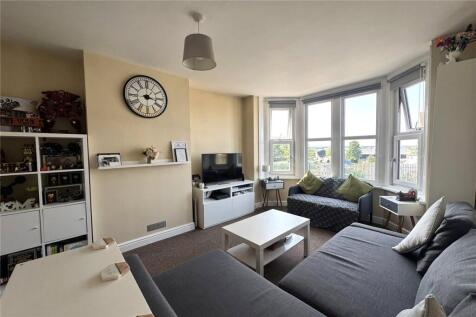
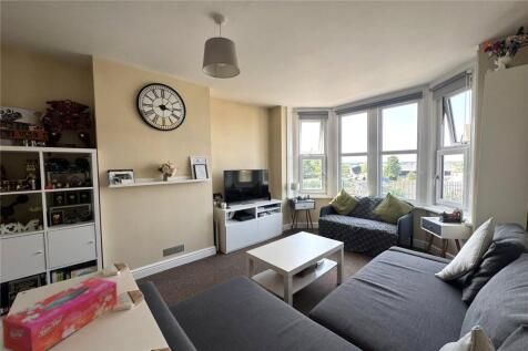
+ tissue box (67, 310)
